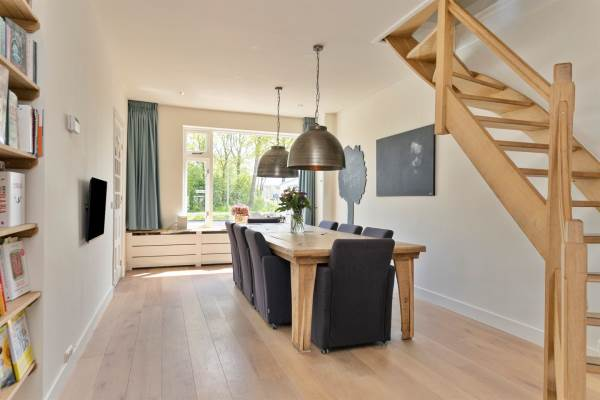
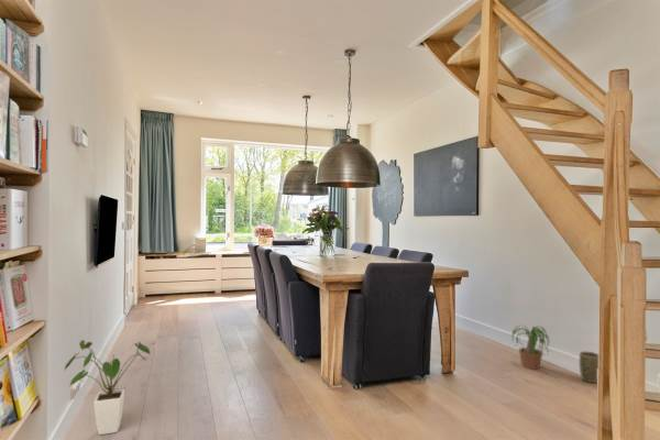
+ plant pot (590, 366)
+ potted plant (535, 345)
+ house plant (110, 383)
